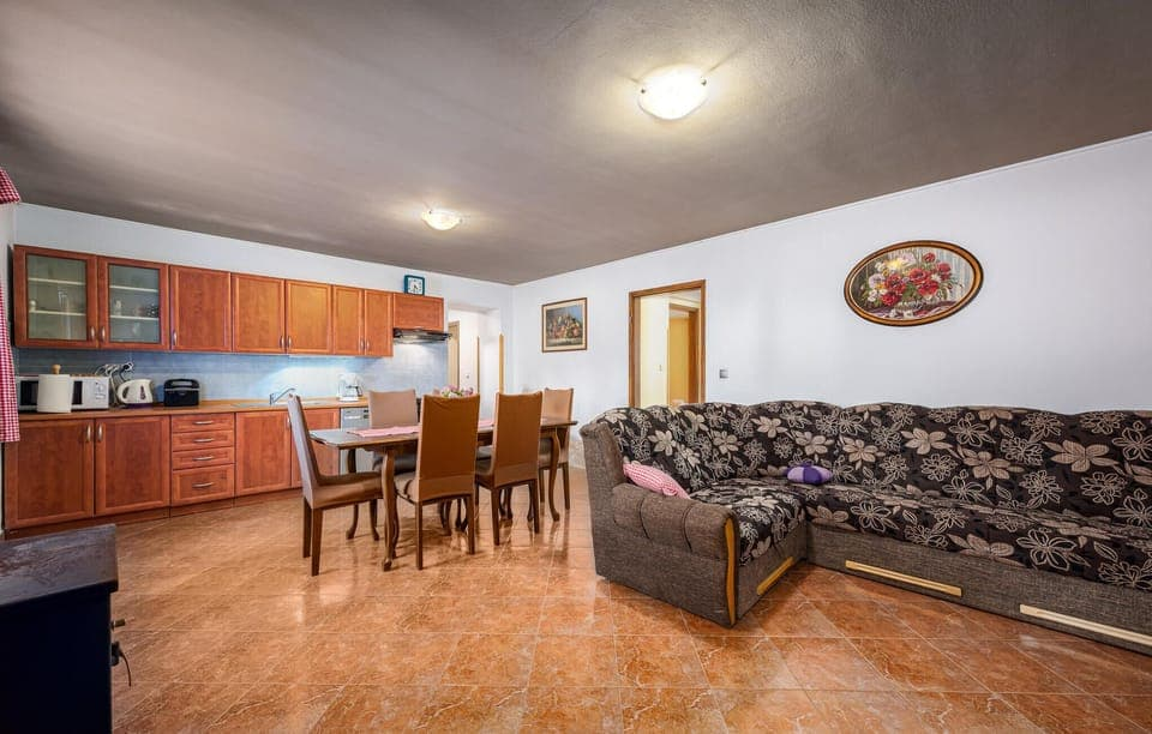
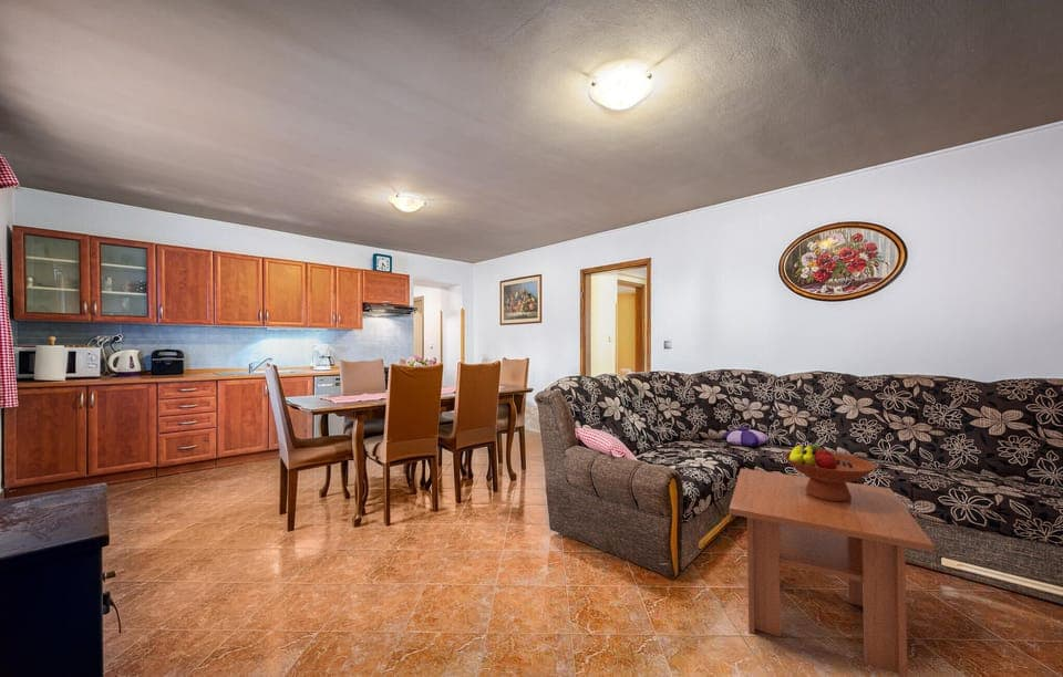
+ fruit bowl (827, 470)
+ coffee table (815, 556)
